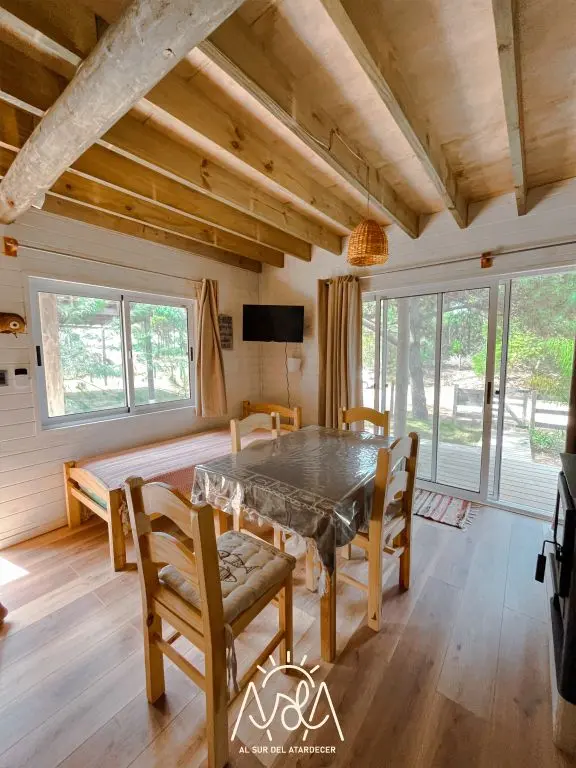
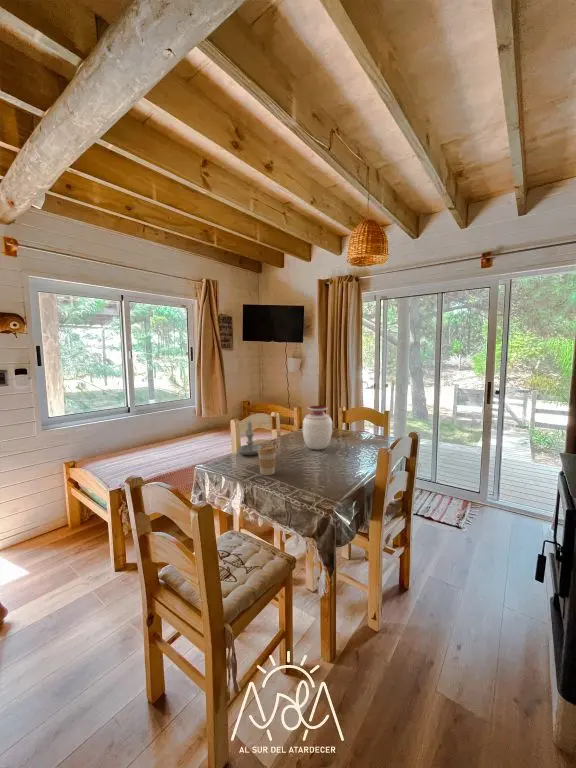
+ candle (250, 436)
+ coffee cup (267, 459)
+ vase (317, 427)
